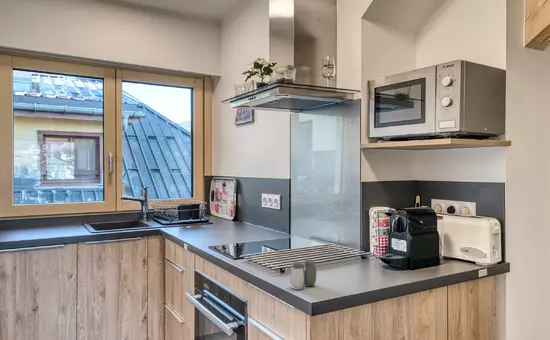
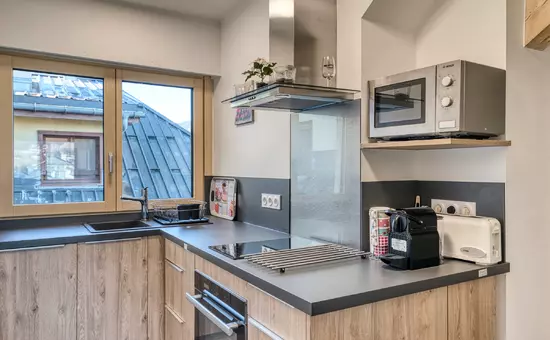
- salt and pepper shaker (303, 273)
